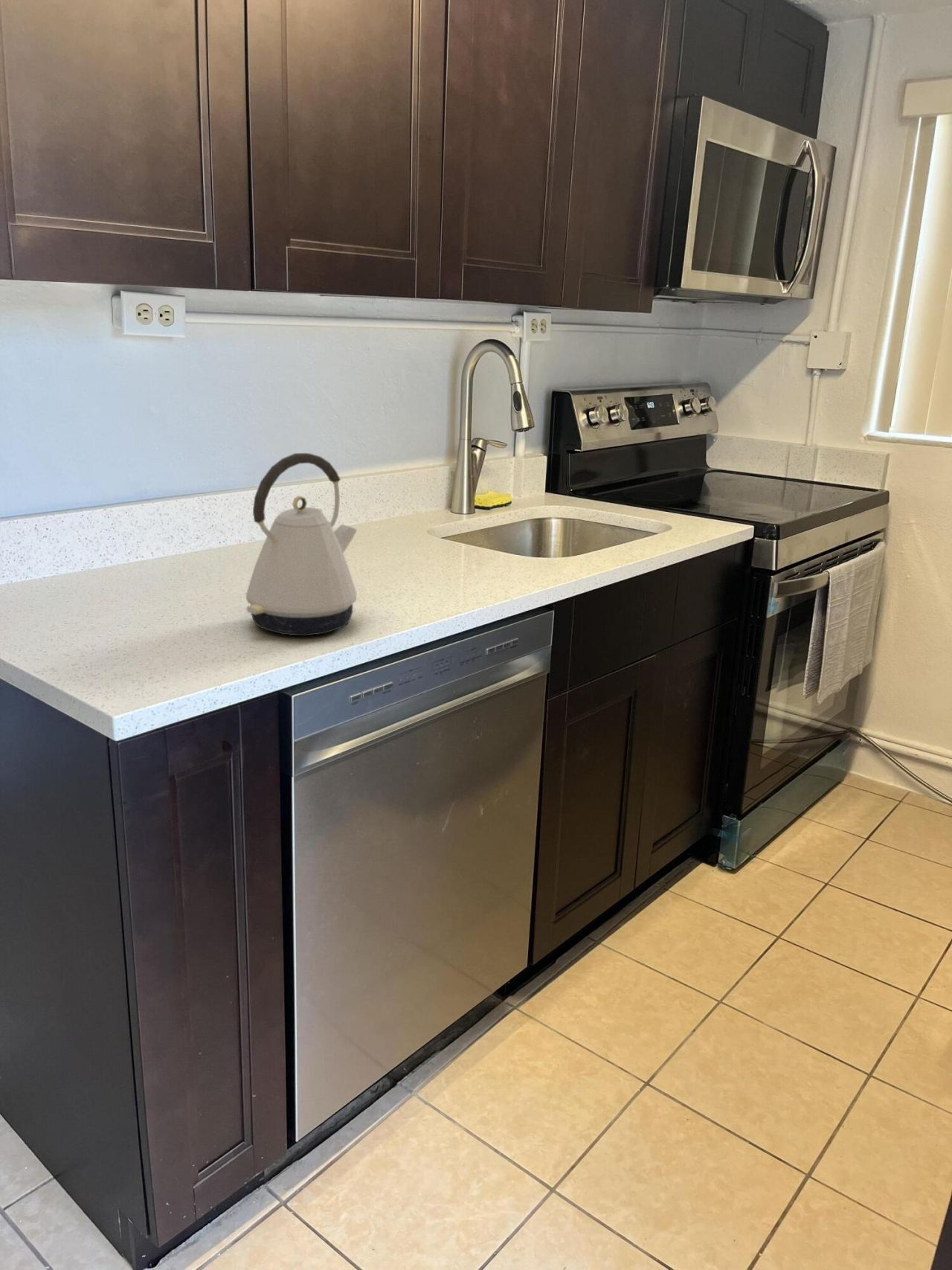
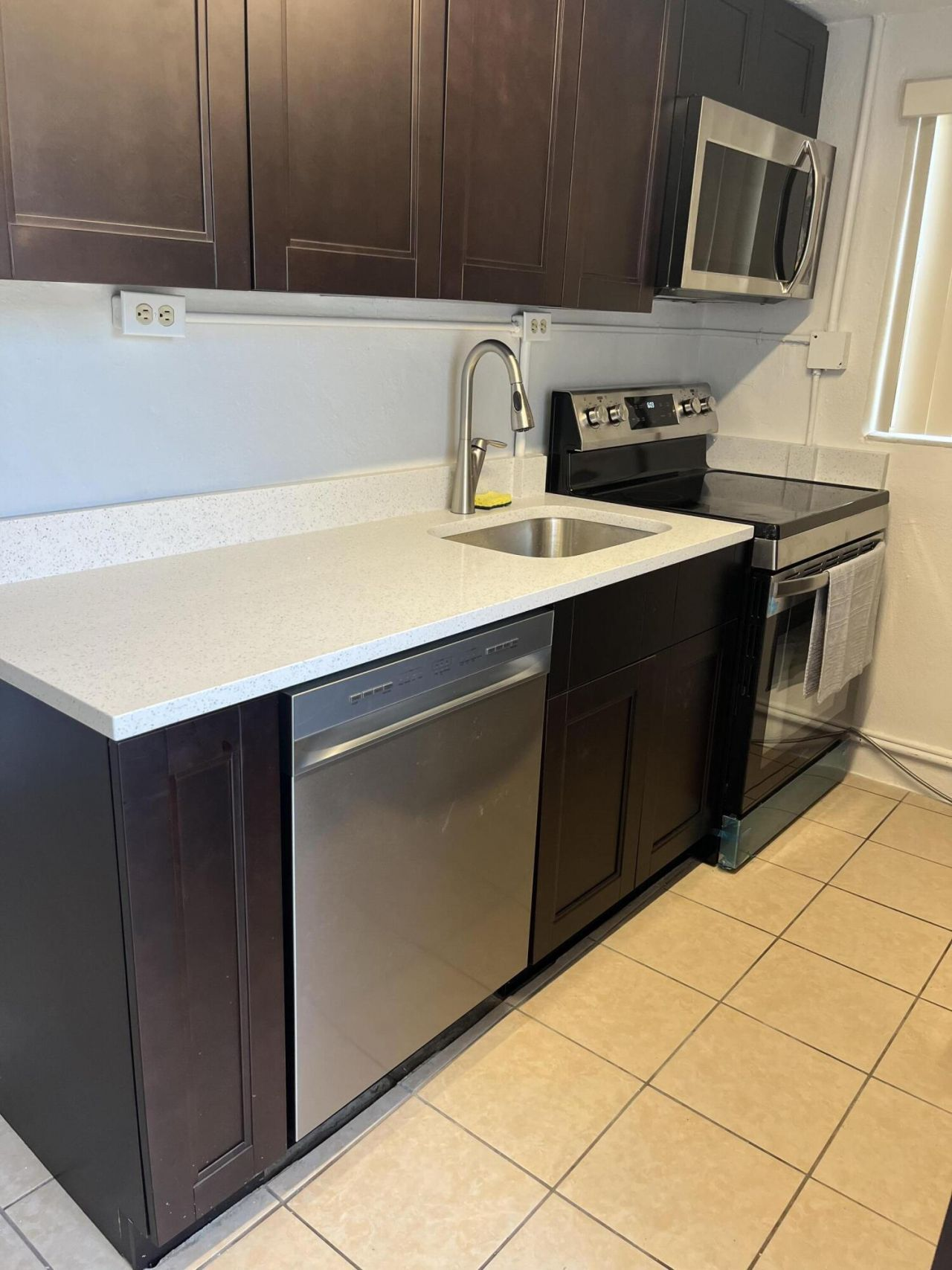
- kettle (304, 540)
